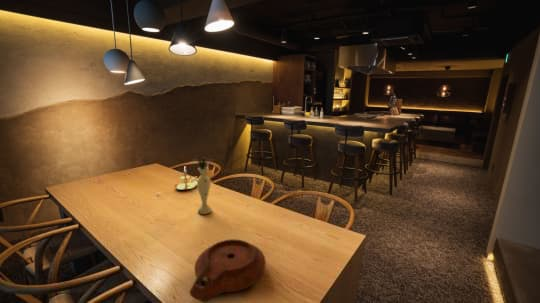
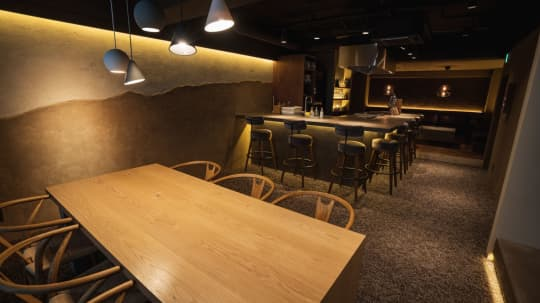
- vase (203, 184)
- plate (226, 264)
- candle holder (186, 175)
